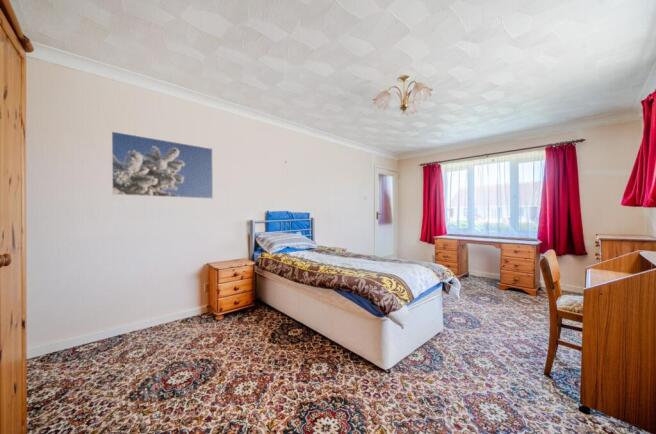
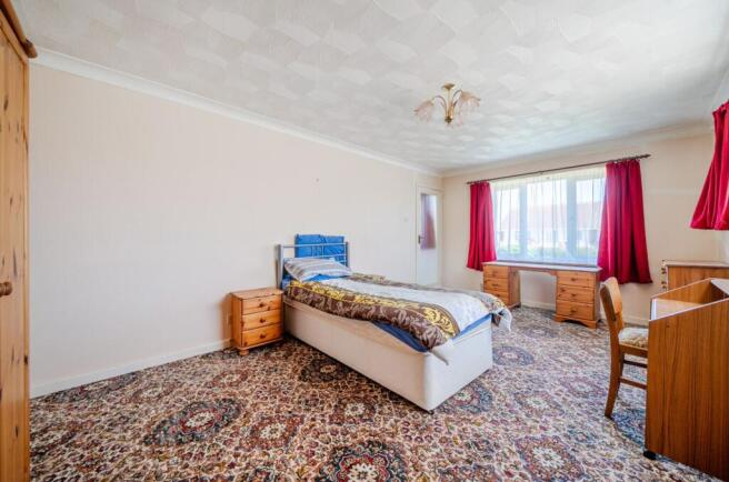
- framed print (167, 169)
